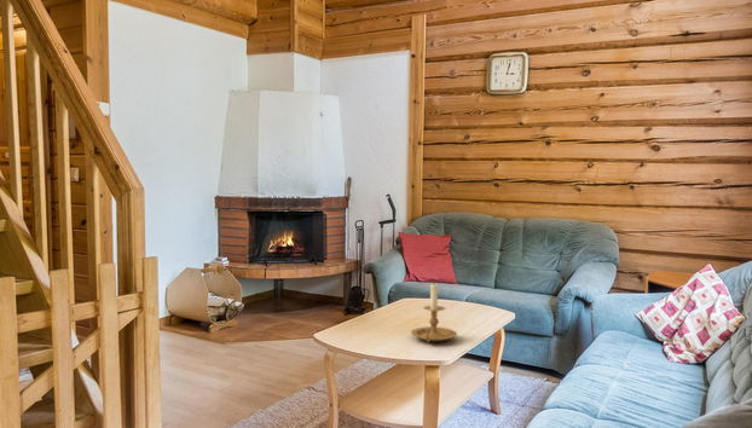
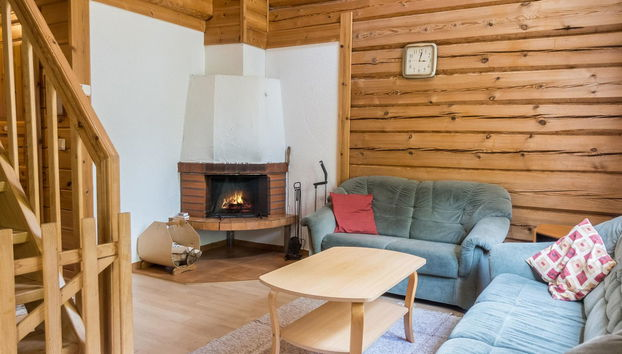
- candle holder (433, 310)
